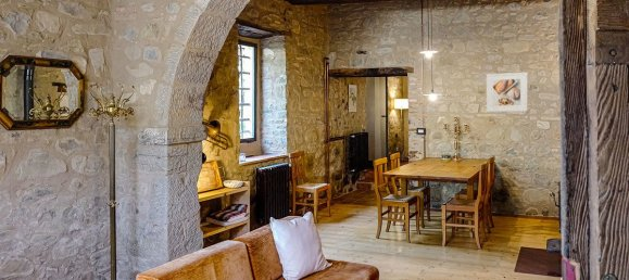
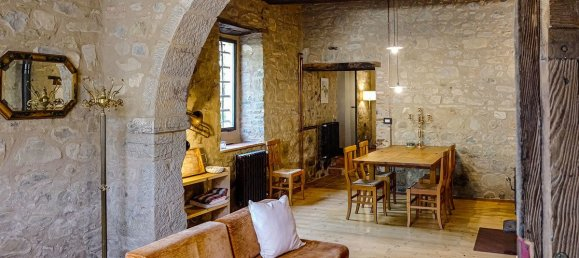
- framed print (506, 92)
